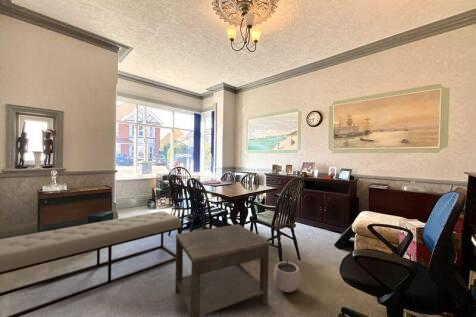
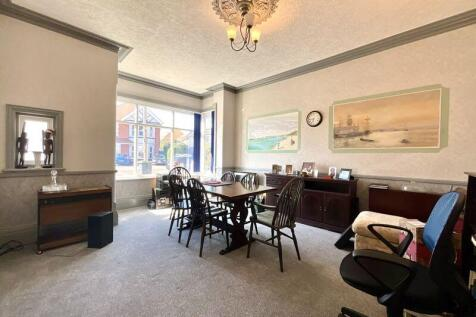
- side table (220, 267)
- plant pot (286, 273)
- bench (103, 248)
